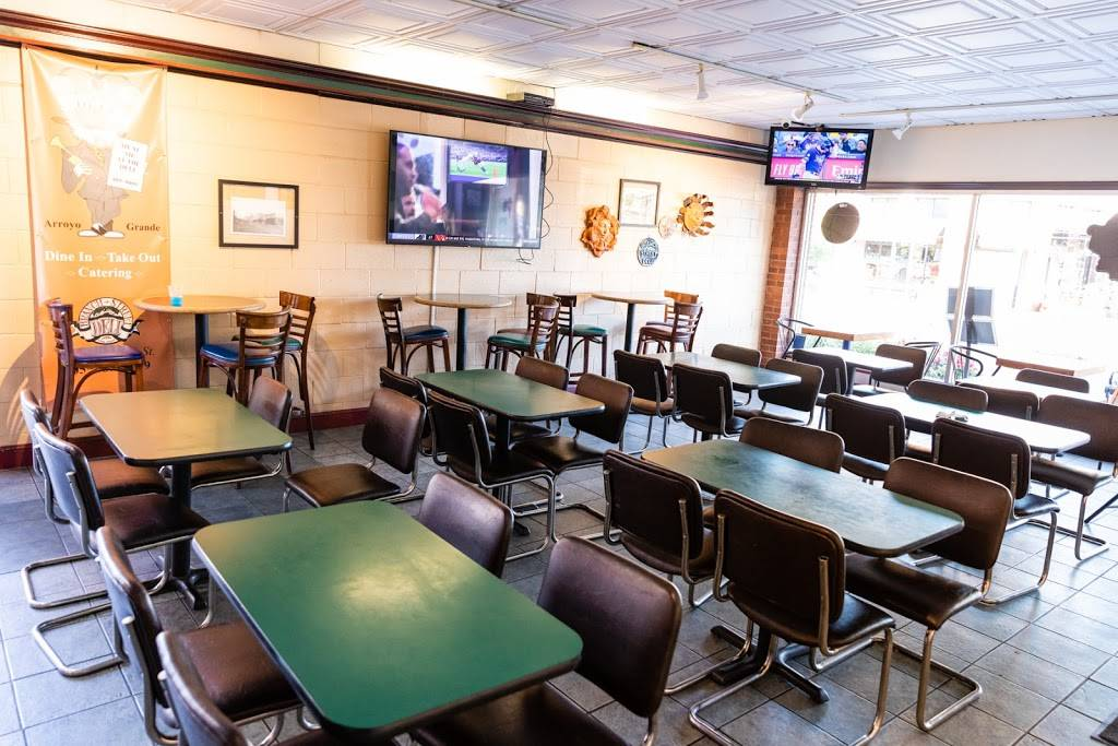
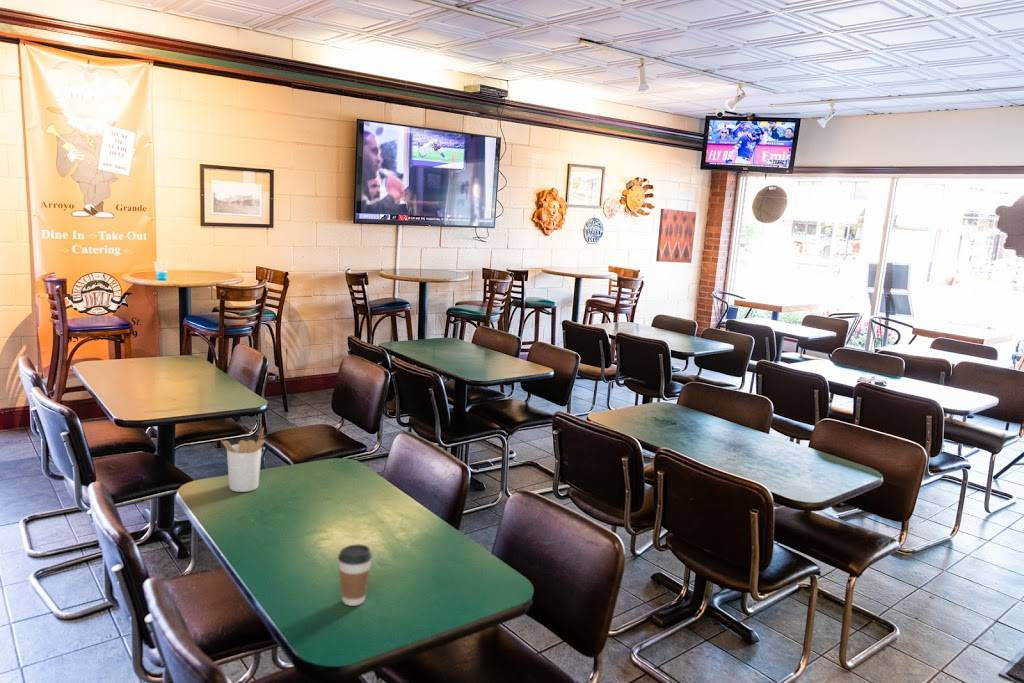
+ wall art (676, 236)
+ utensil holder (246, 460)
+ coffee cup (354, 575)
